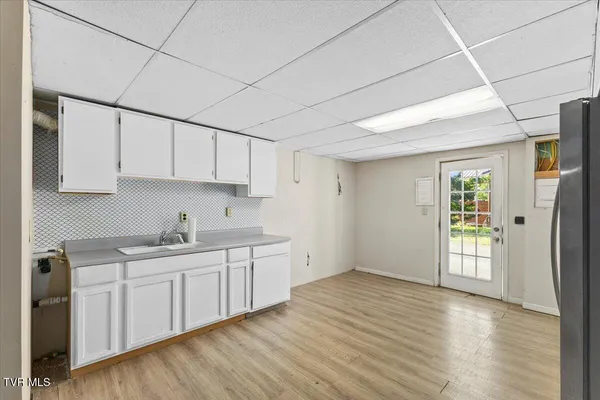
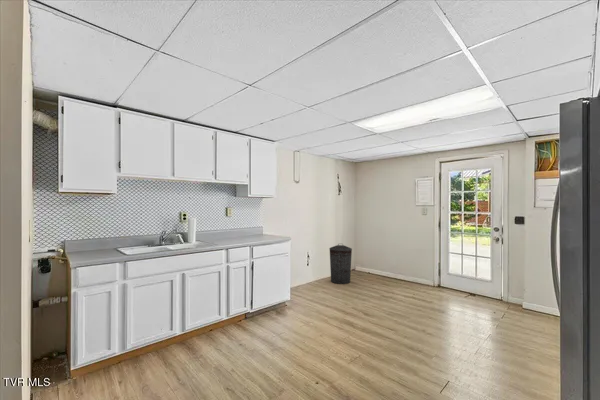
+ trash can (340, 262)
